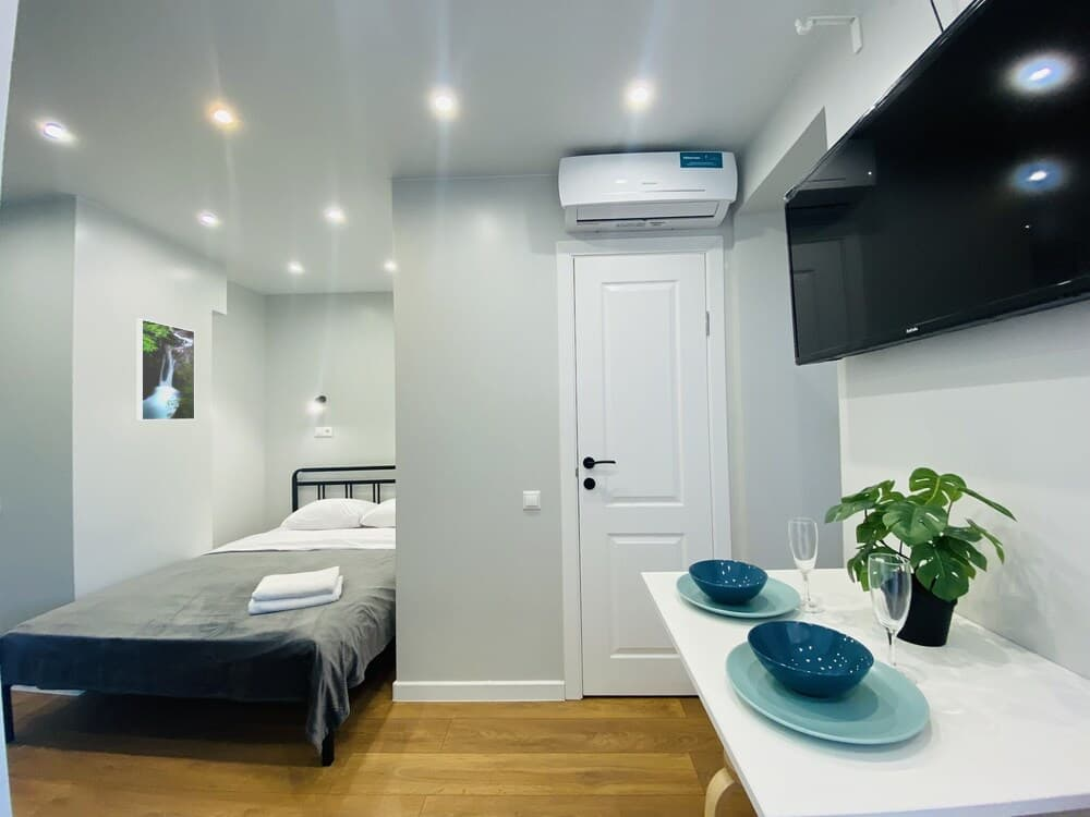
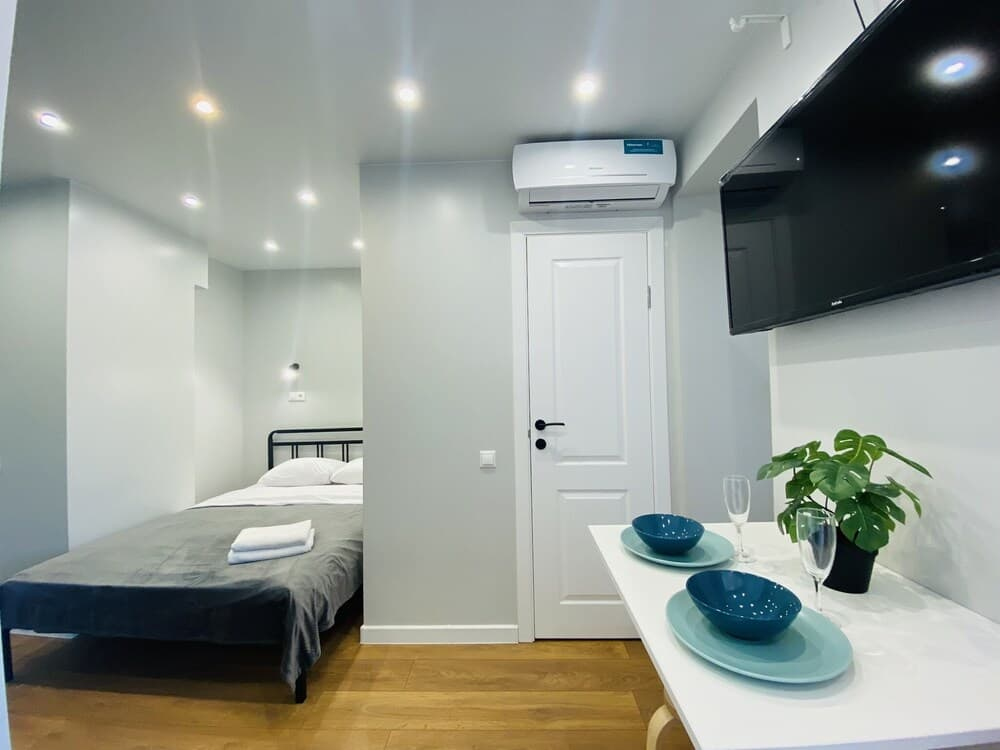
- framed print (167, 373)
